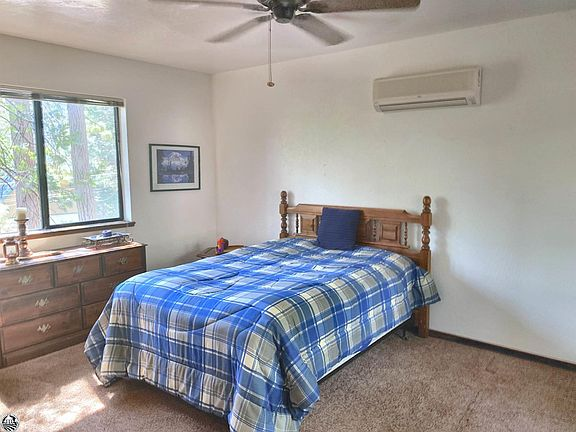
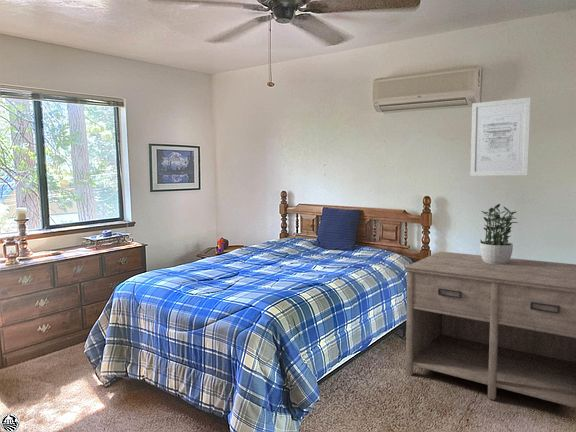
+ potted plant (498, 233)
+ nightstand (505, 323)
+ wall art (499, 138)
